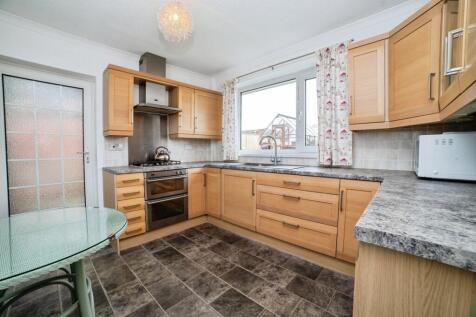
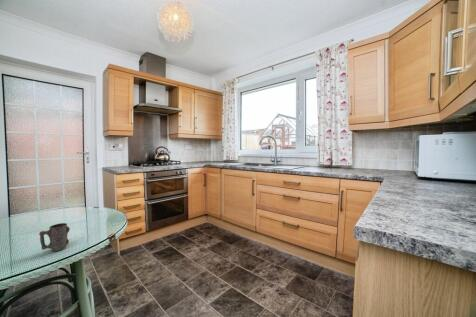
+ mug (55, 237)
